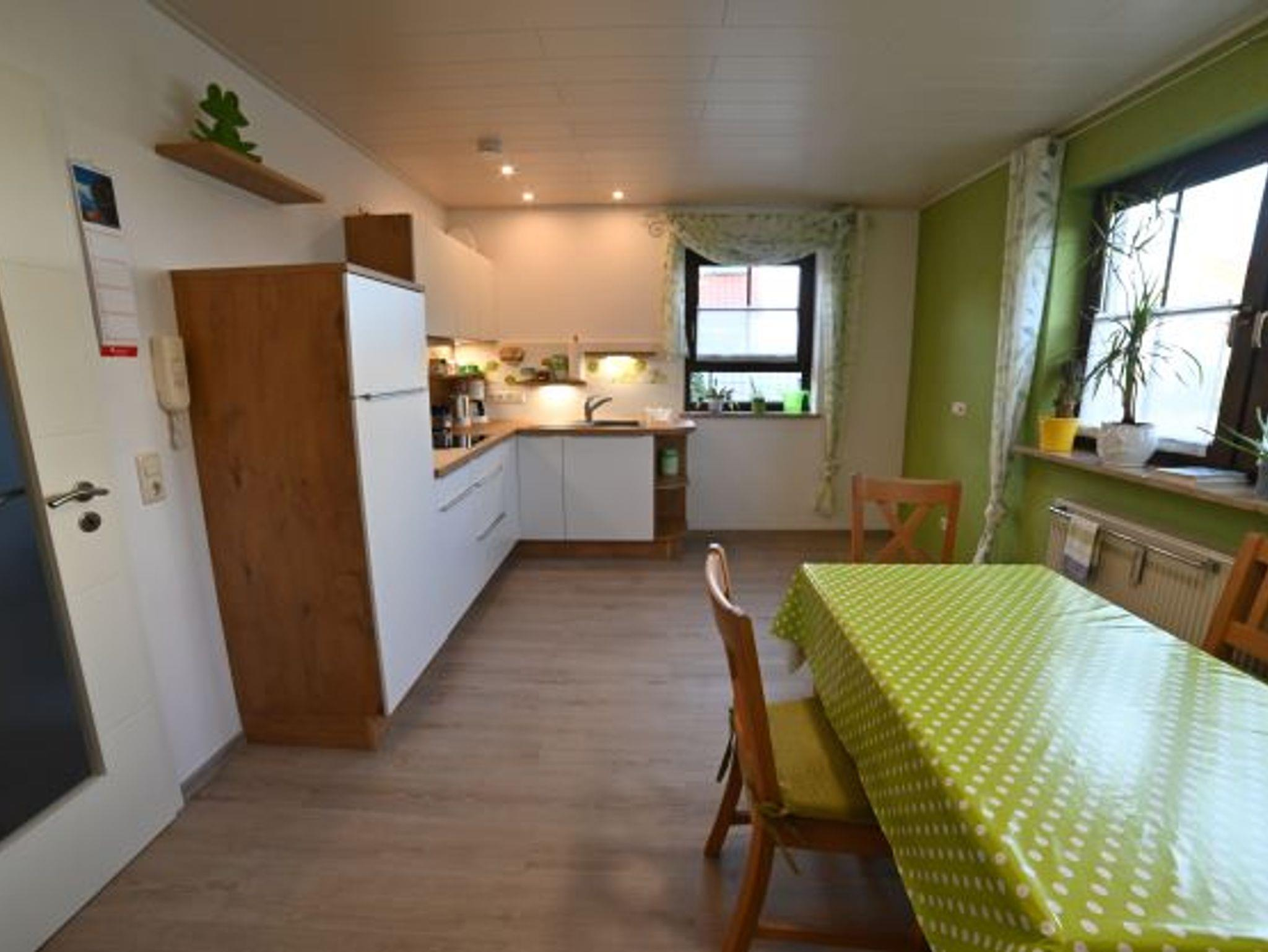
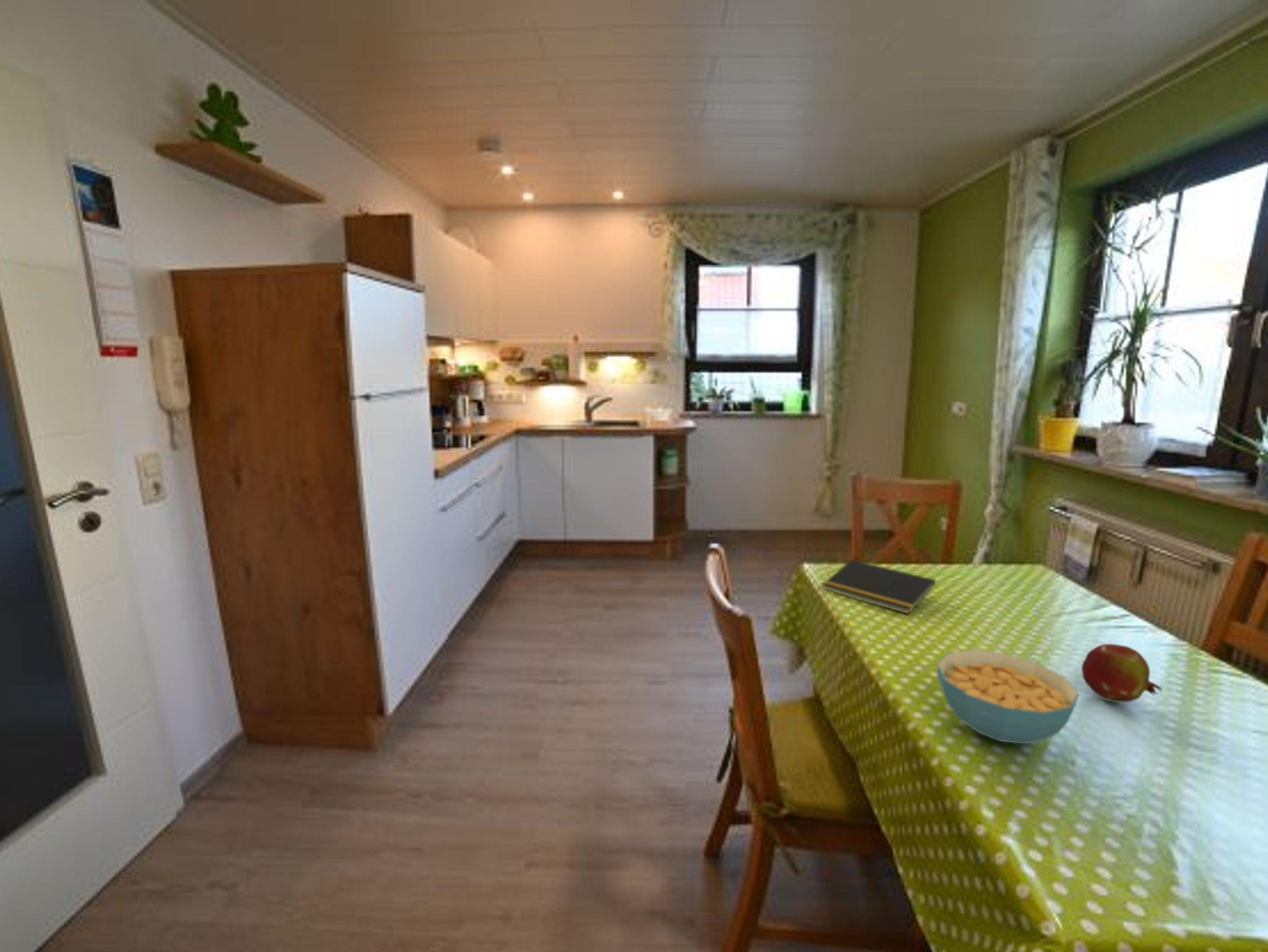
+ notepad (877, 584)
+ cereal bowl (1001, 704)
+ fruit (1121, 675)
